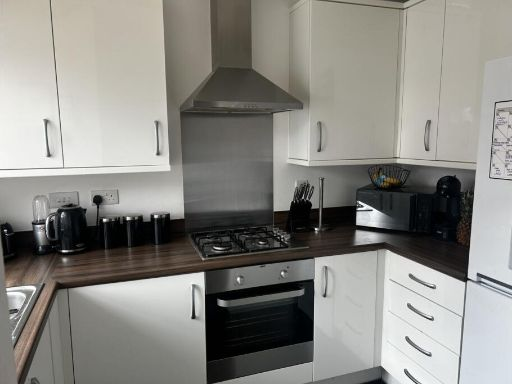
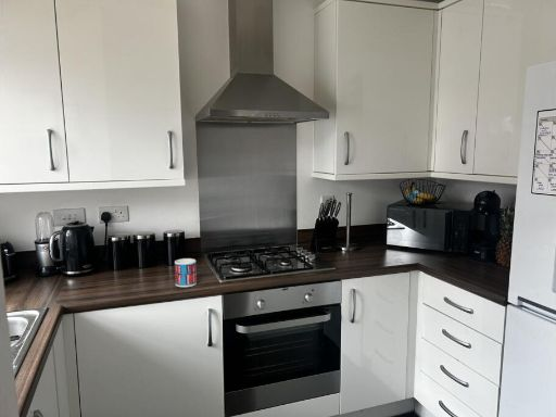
+ mug (185, 271)
